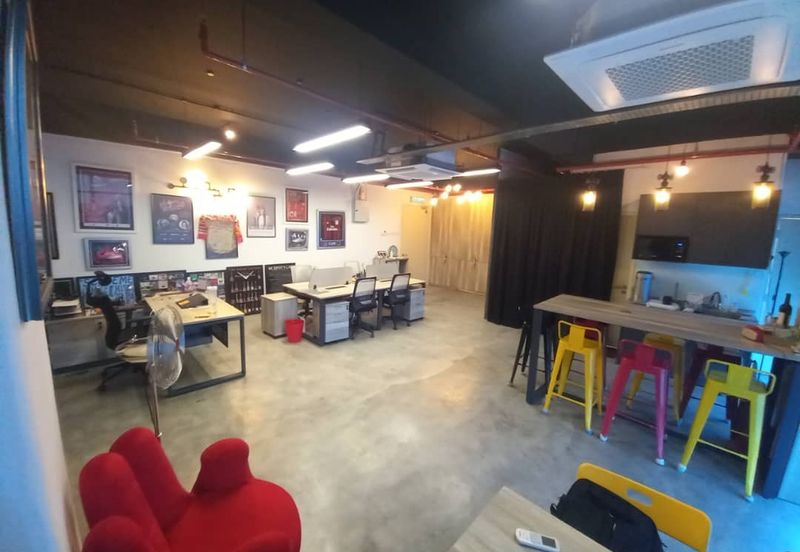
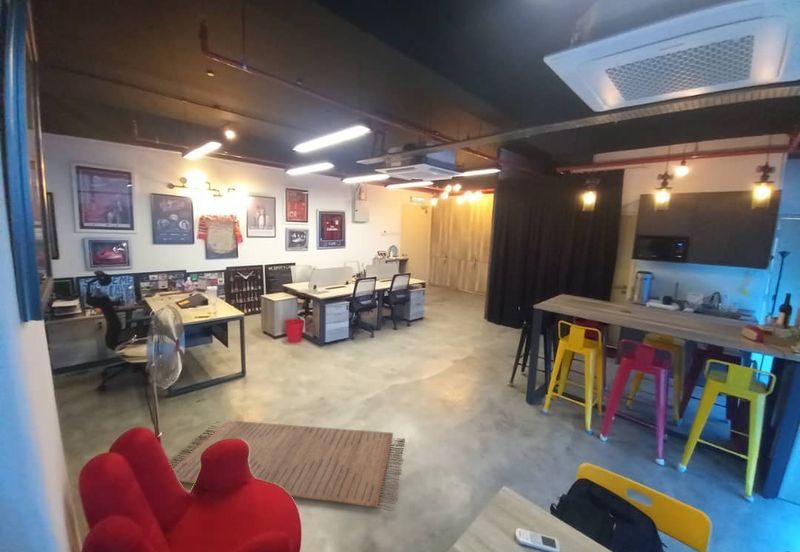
+ rug (294, 449)
